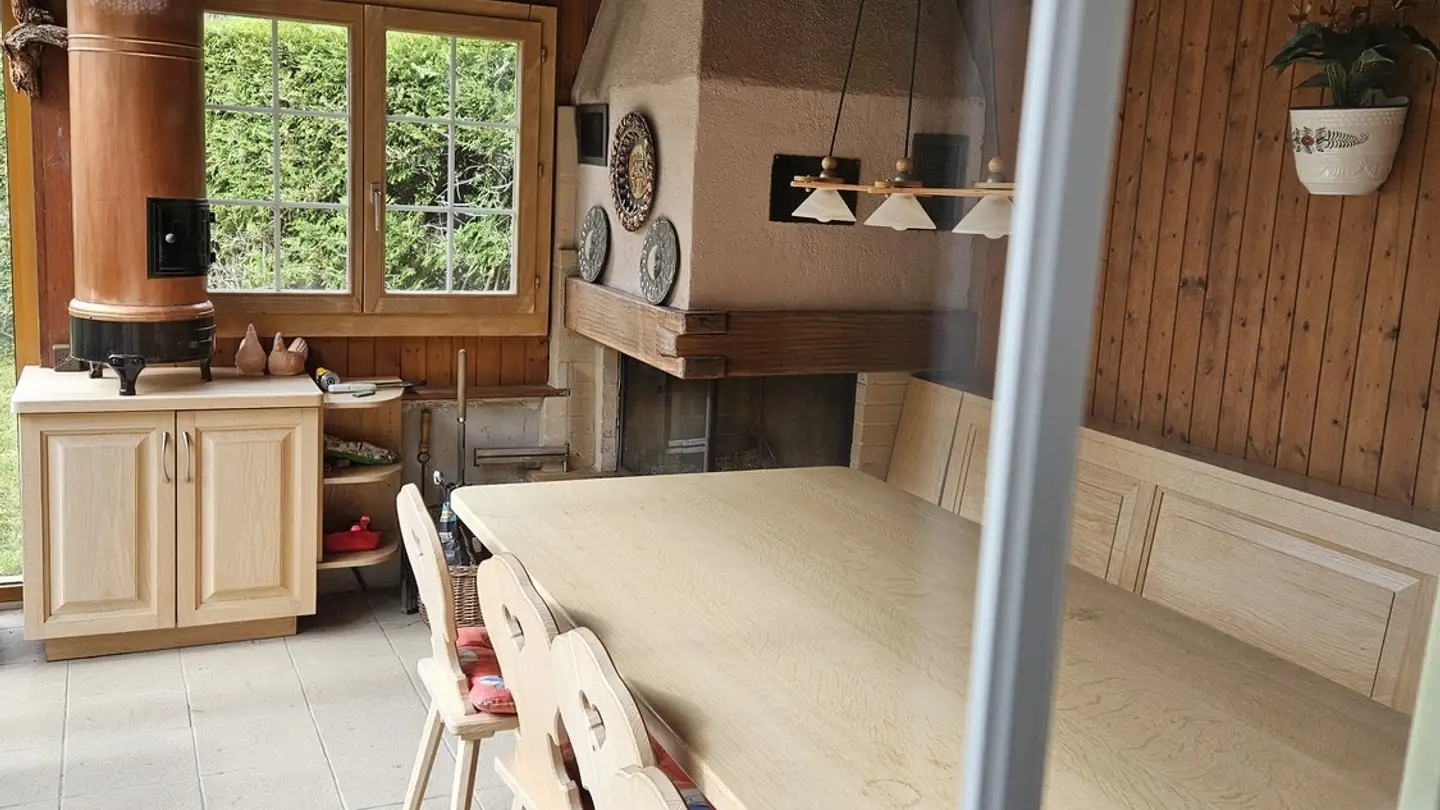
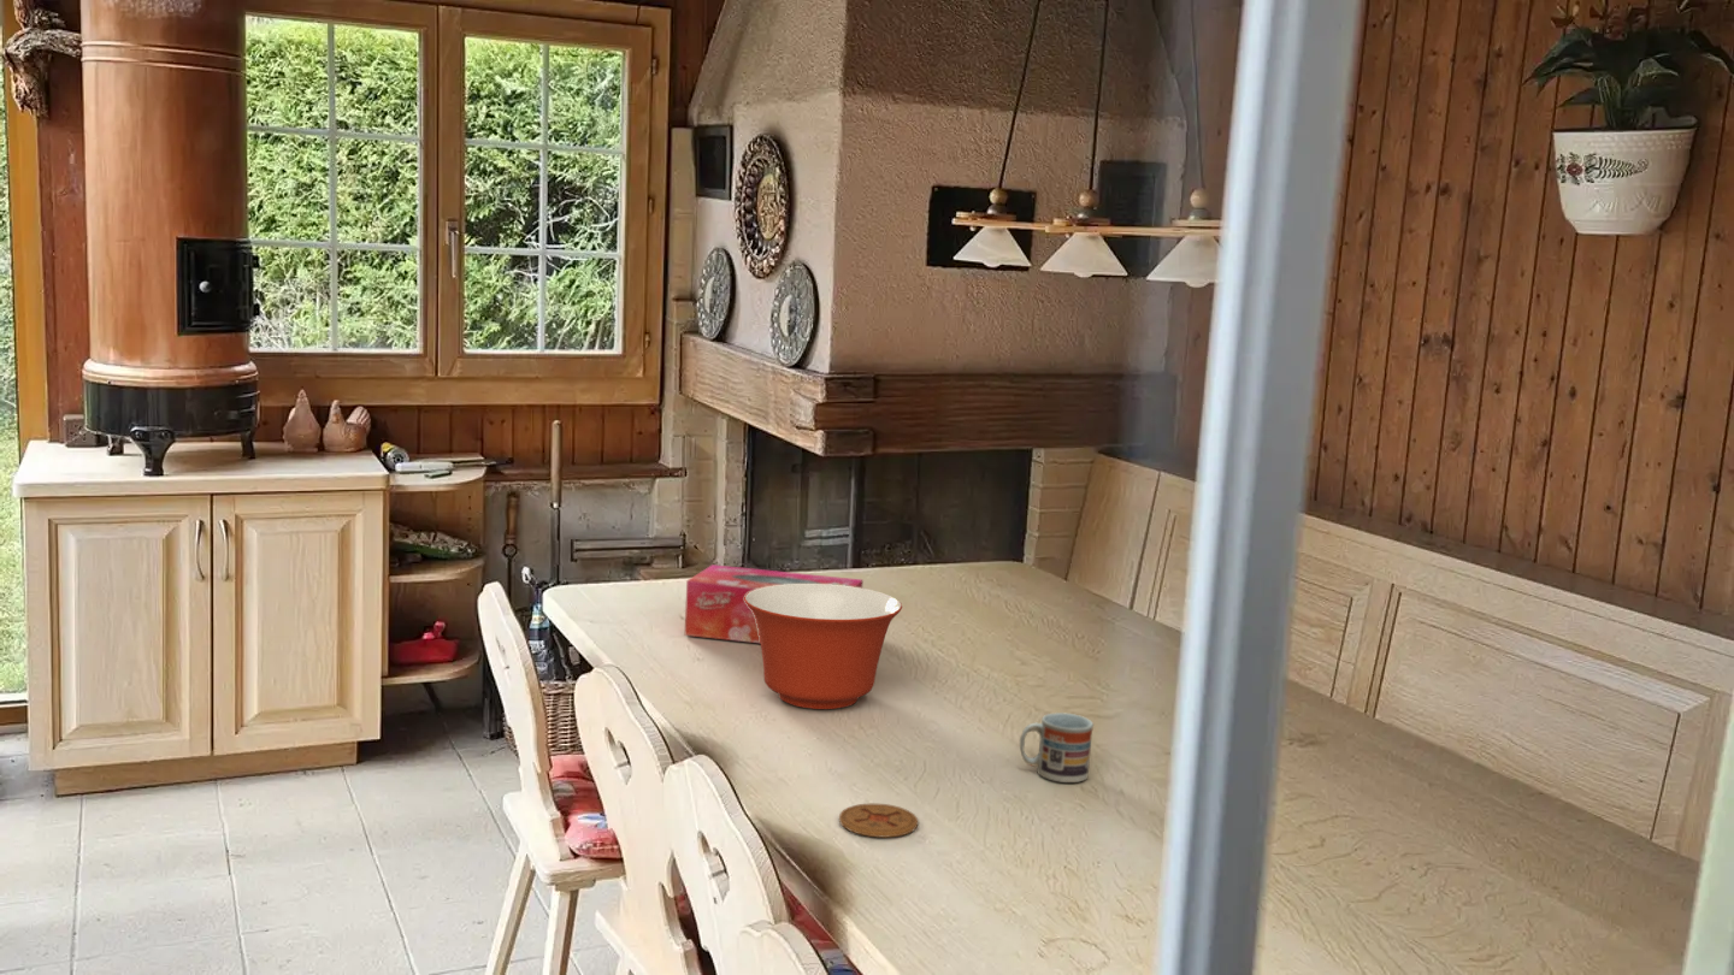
+ mixing bowl (820, 649)
+ coaster (878, 820)
+ cup (1055, 746)
+ tissue box (772, 585)
